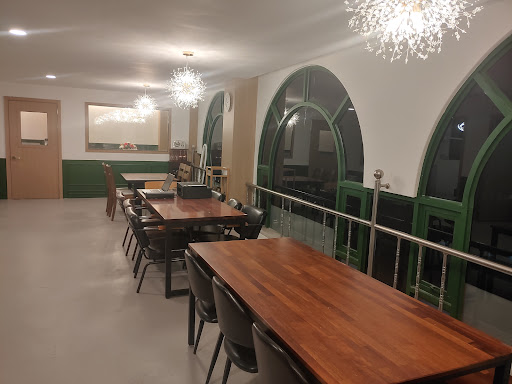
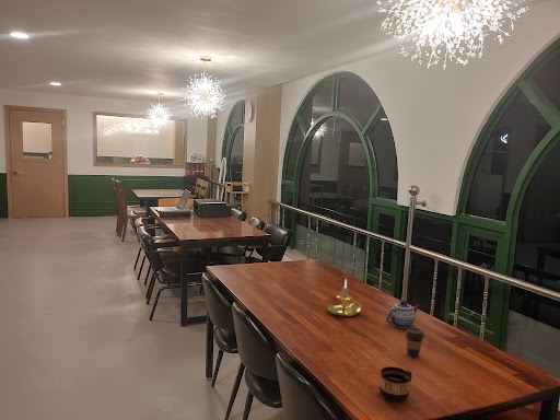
+ candle holder (347, 295)
+ coffee cup (413, 342)
+ cup (396, 384)
+ teapot (402, 313)
